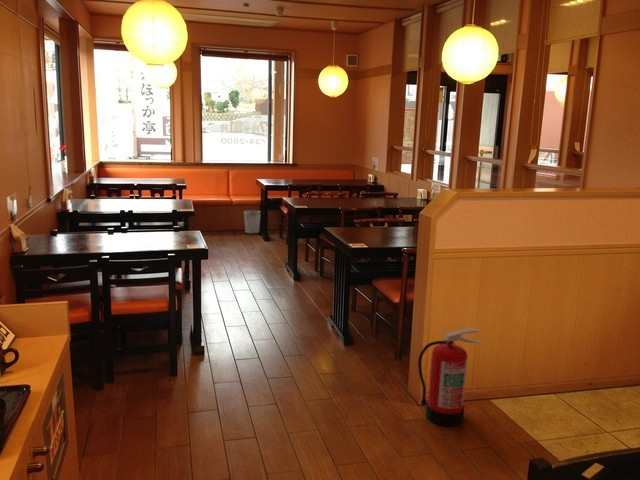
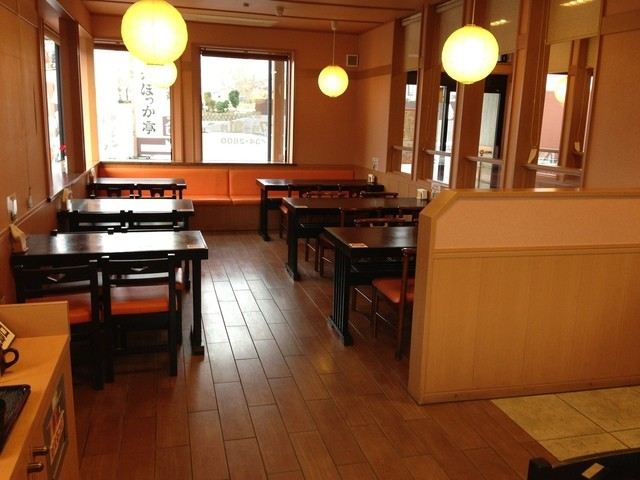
- wastebasket (250, 221)
- fire extinguisher (448, 374)
